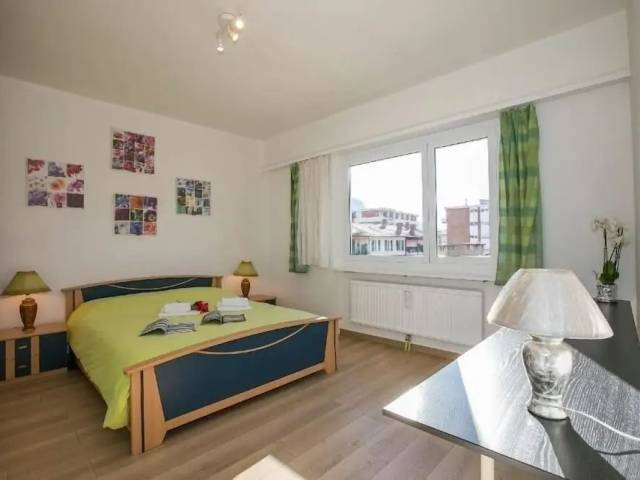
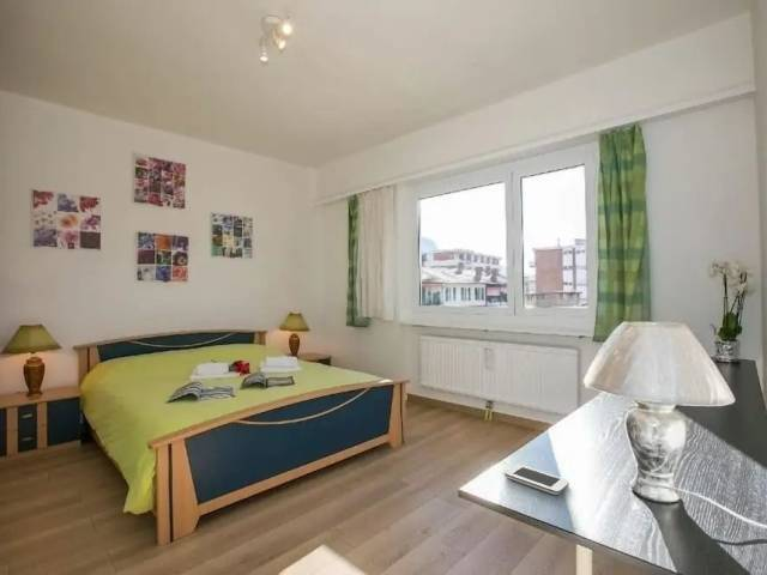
+ smartphone (536, 478)
